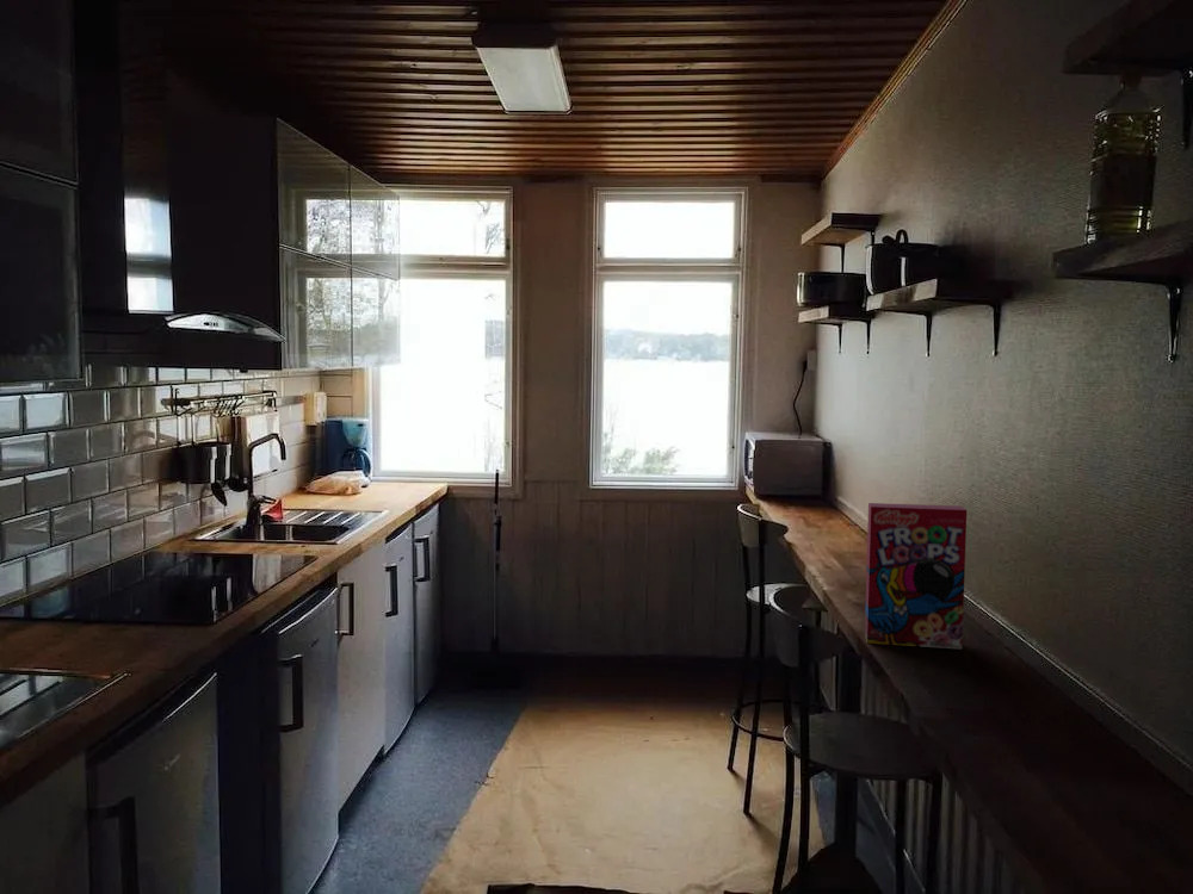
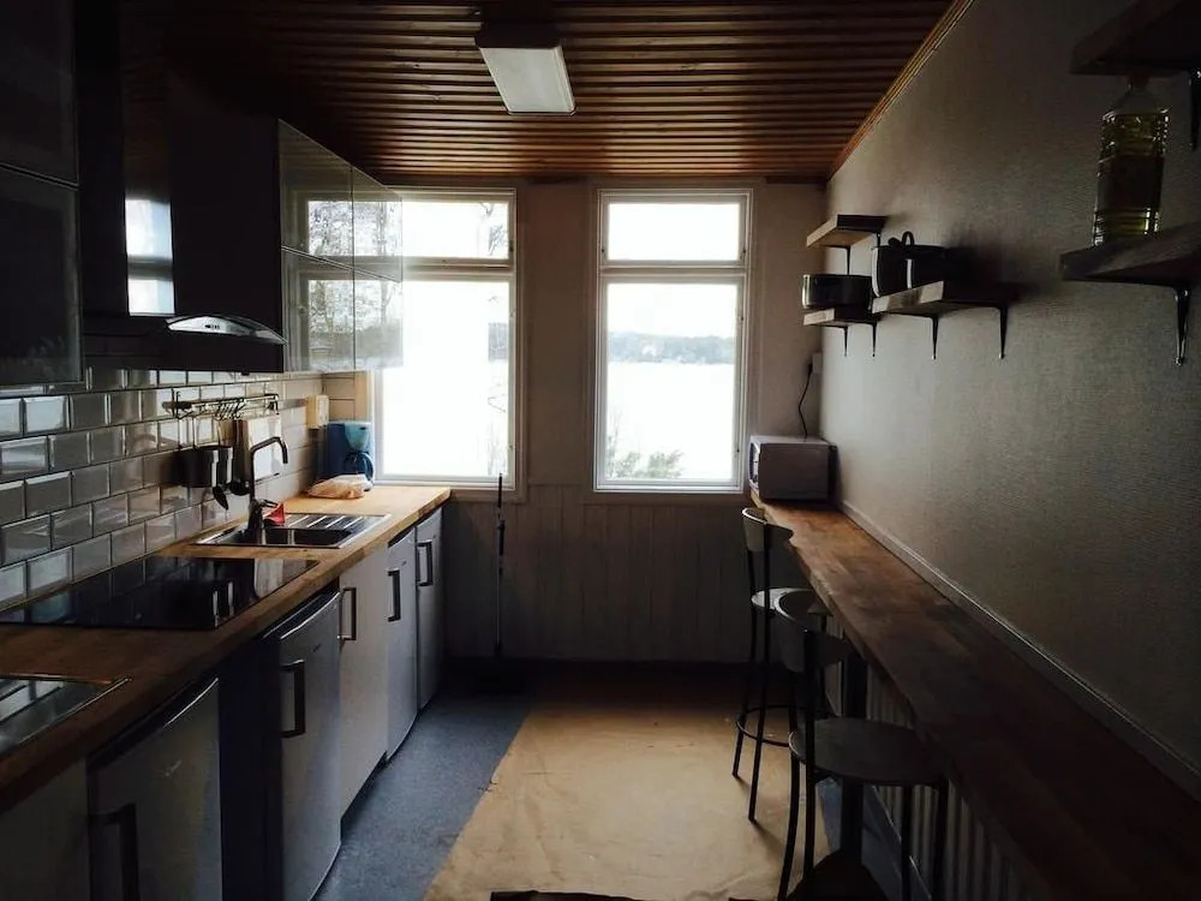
- cereal box (914, 573)
